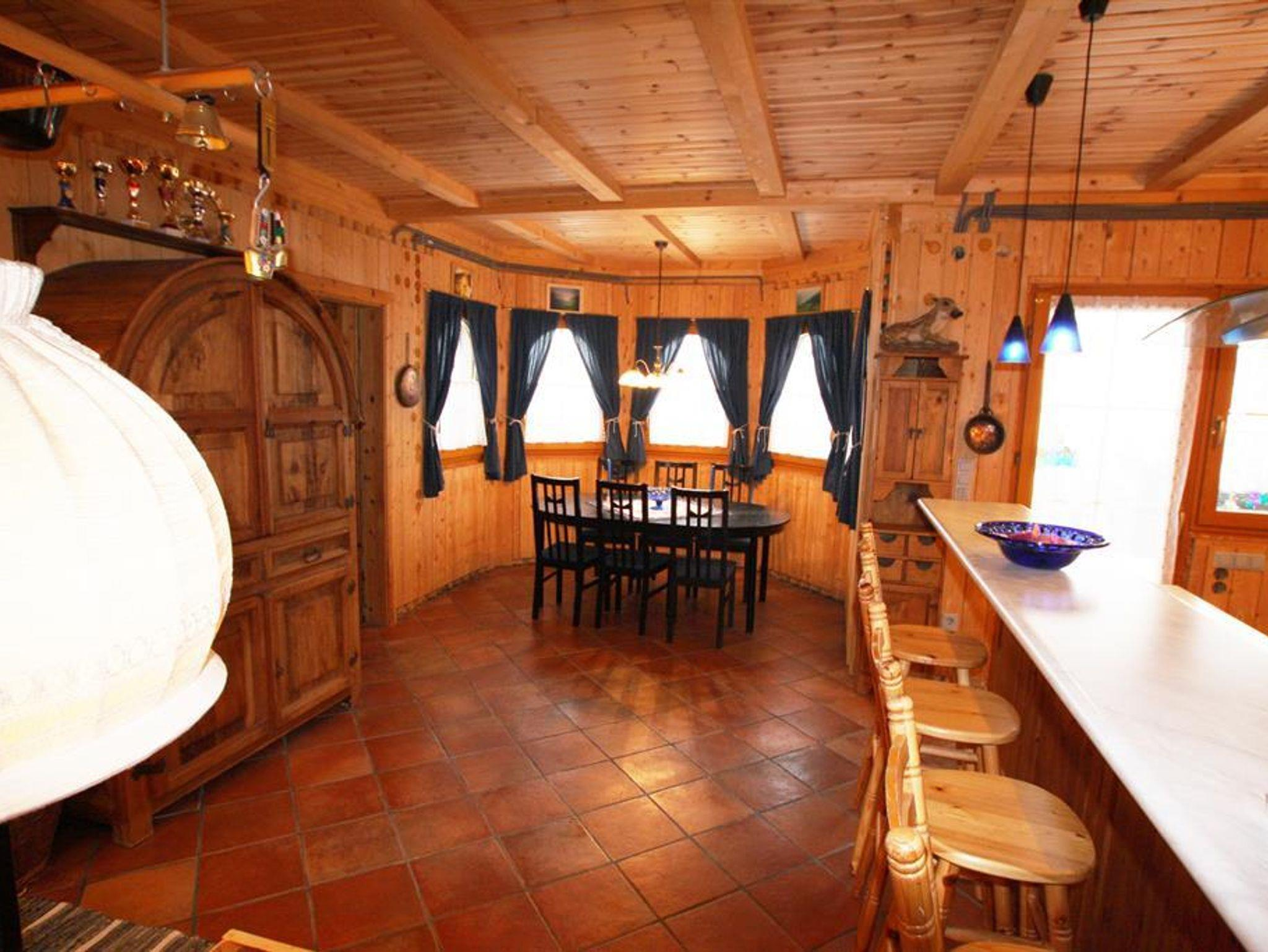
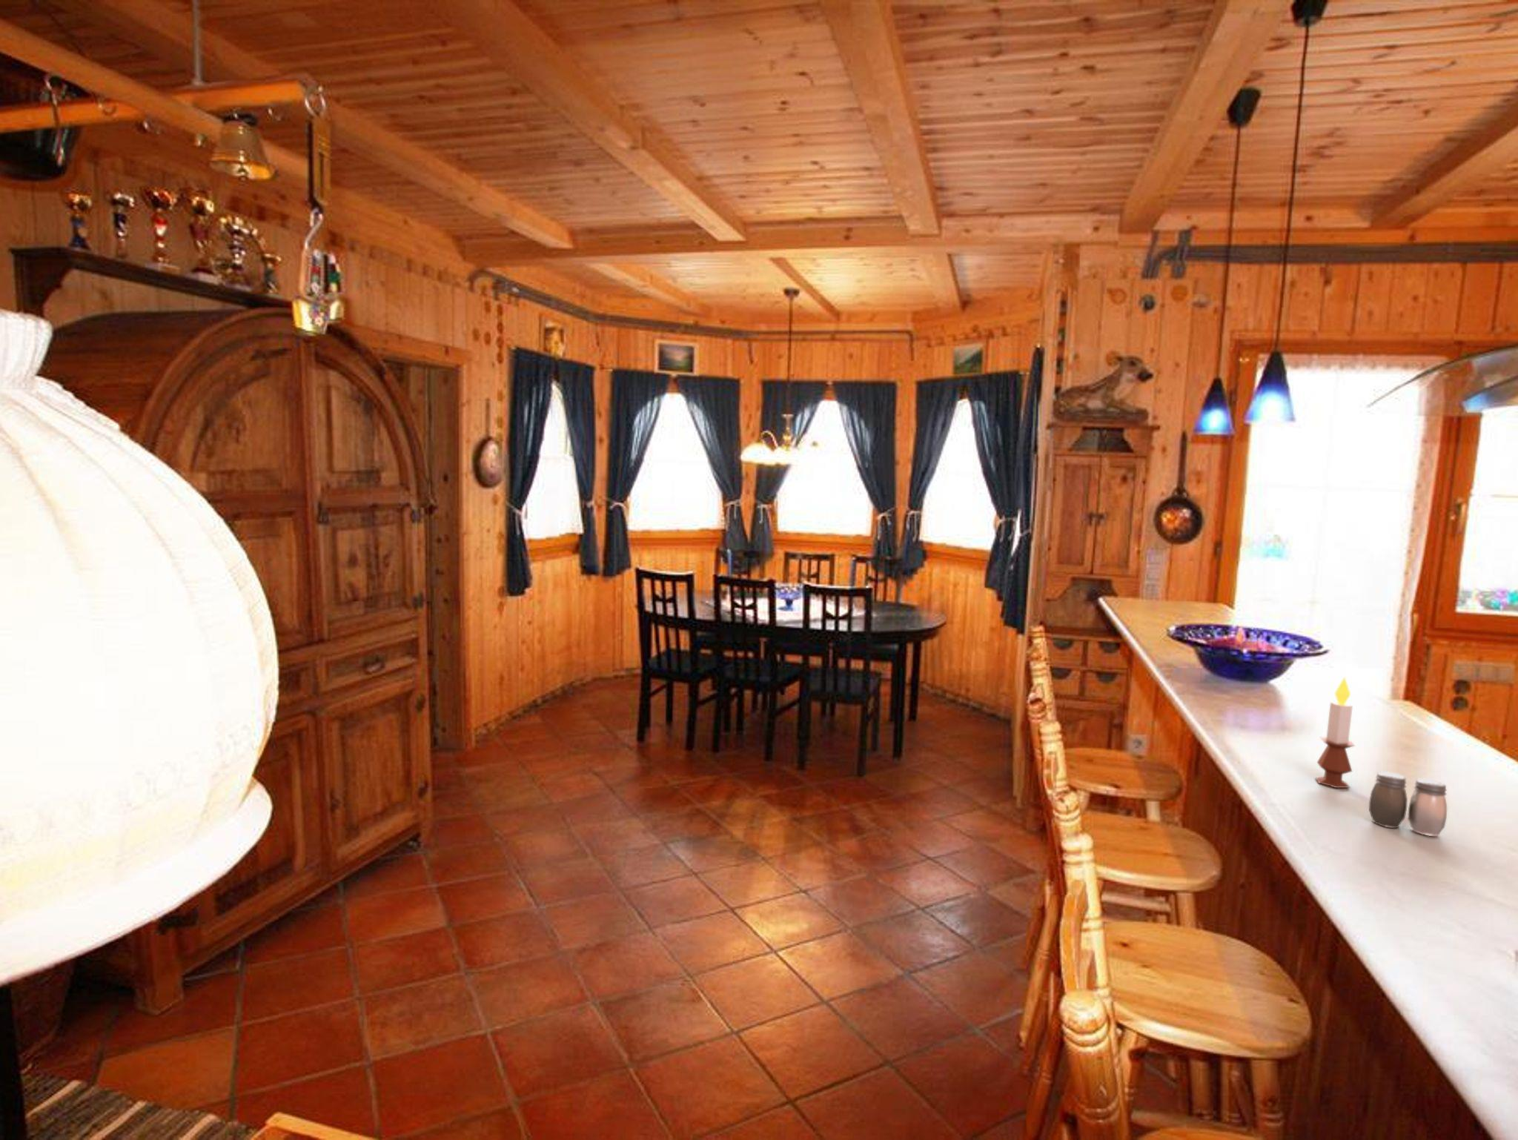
+ salt and pepper shaker (1407, 801)
+ candle (1338, 730)
